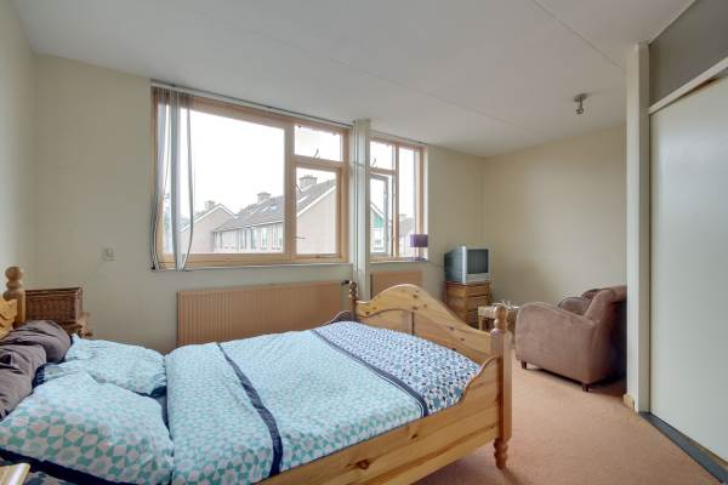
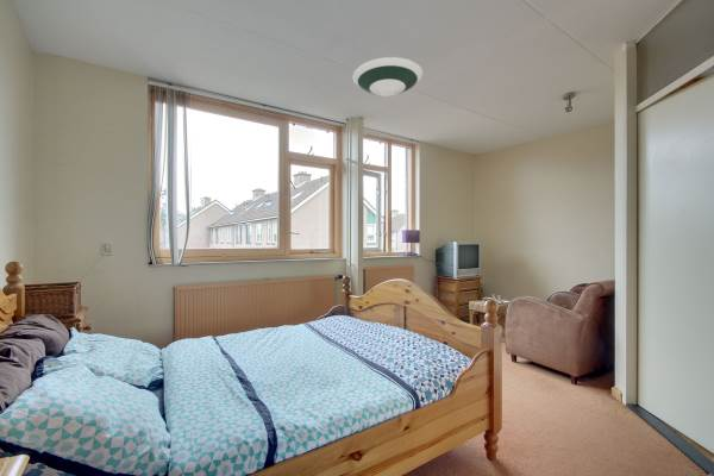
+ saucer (387, 84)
